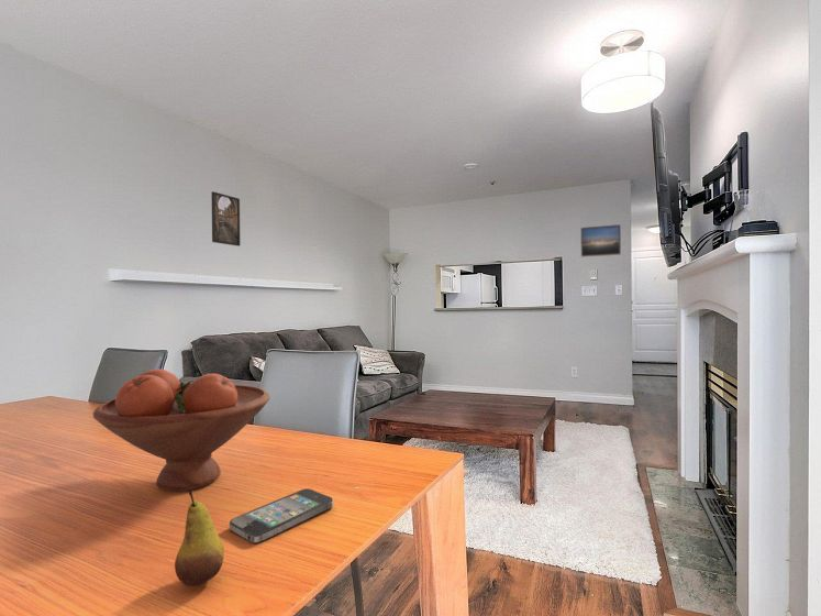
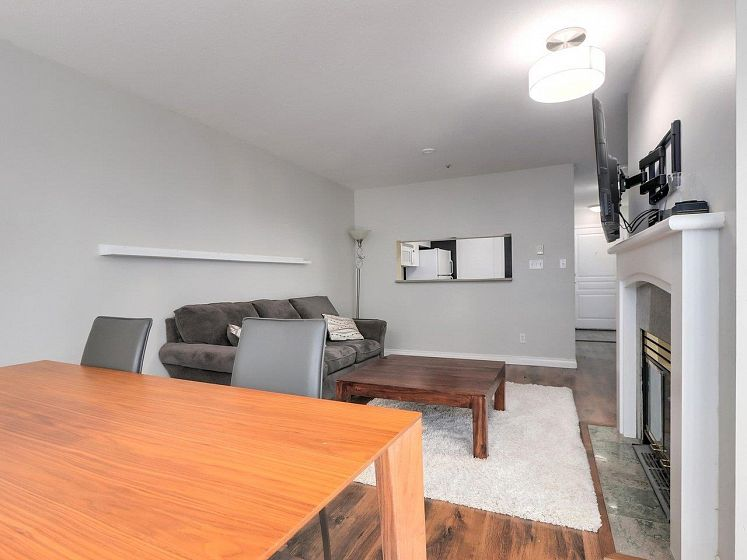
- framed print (225, 219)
- fruit (199, 530)
- fruit bowl (188, 424)
- smartphone (284, 513)
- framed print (600, 241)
